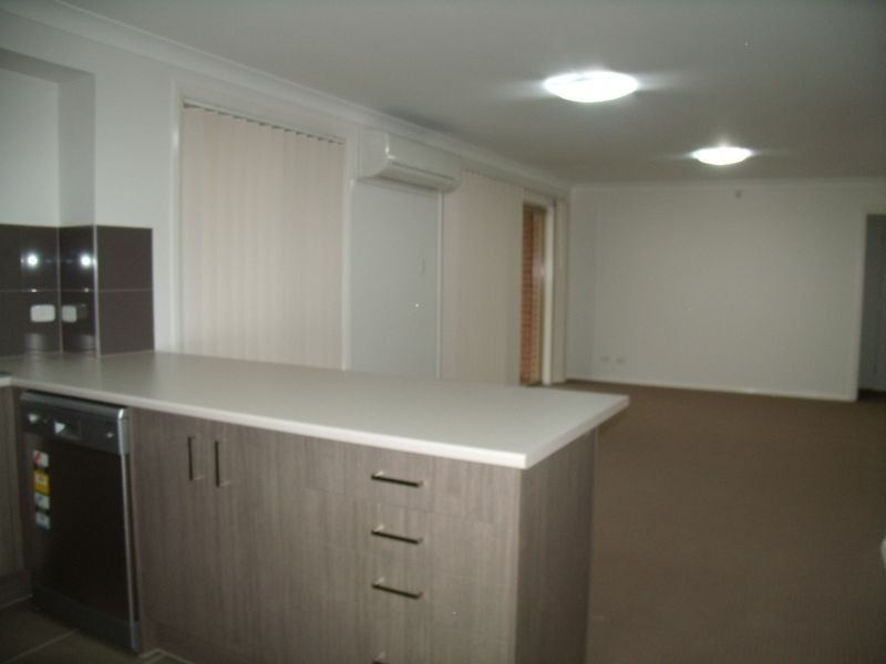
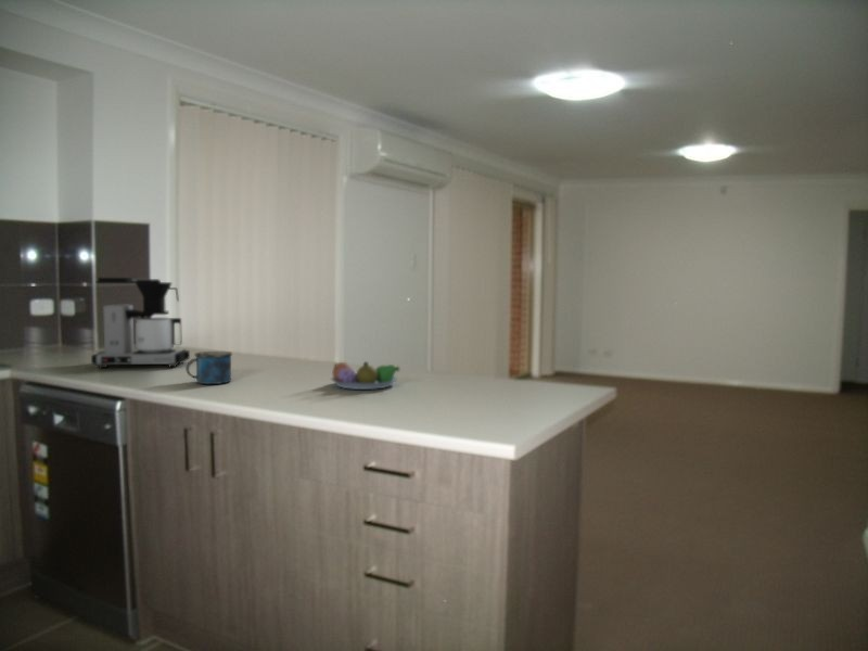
+ fruit bowl (366, 371)
+ mug (209, 367)
+ coffee maker (141, 321)
